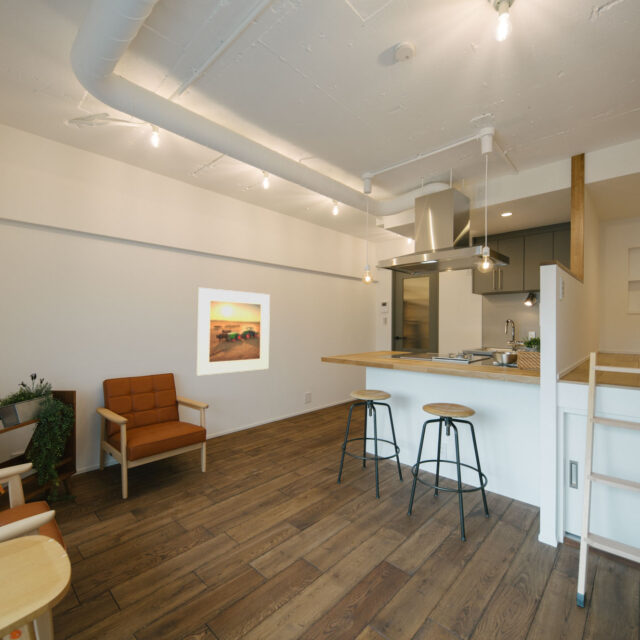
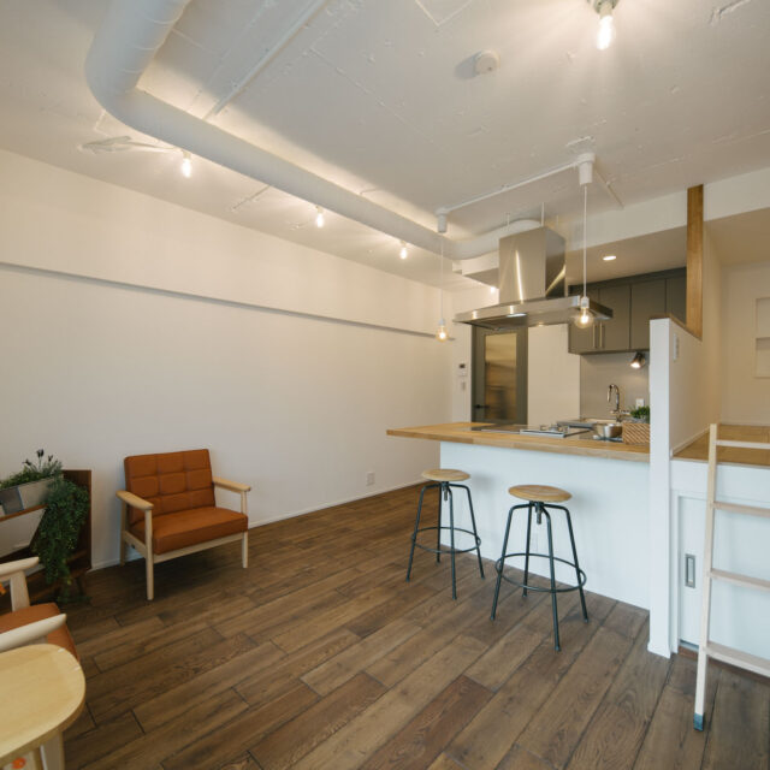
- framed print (236, 331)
